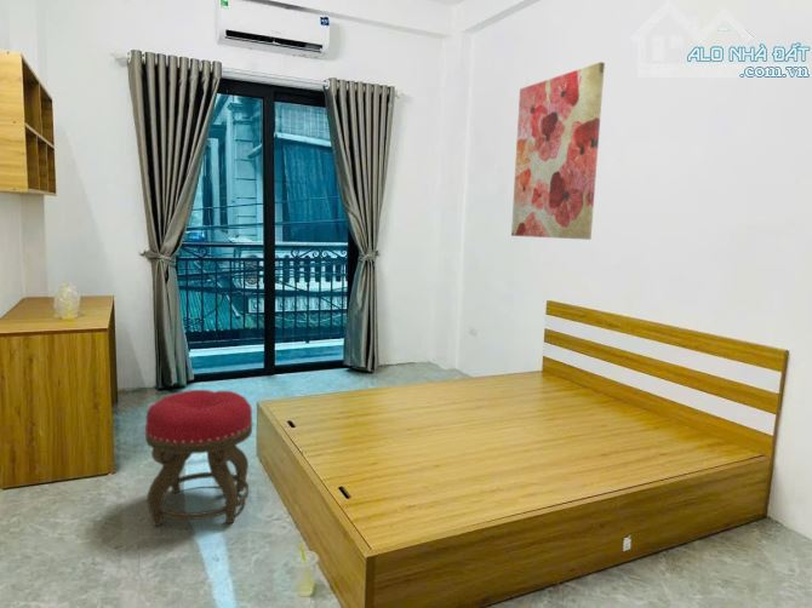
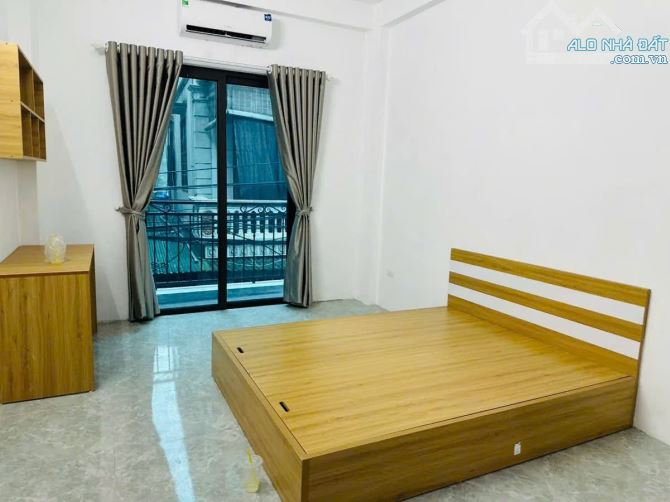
- stool (200, 452)
- wall art (553, 159)
